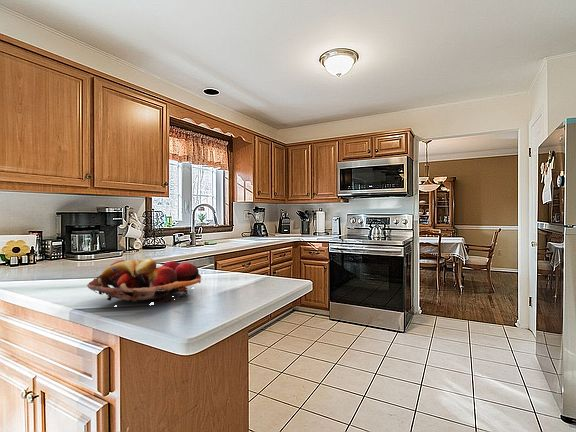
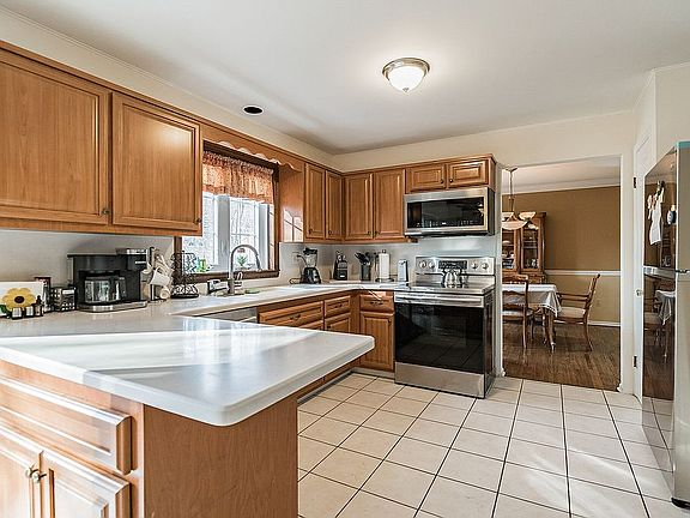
- fruit basket (148, 278)
